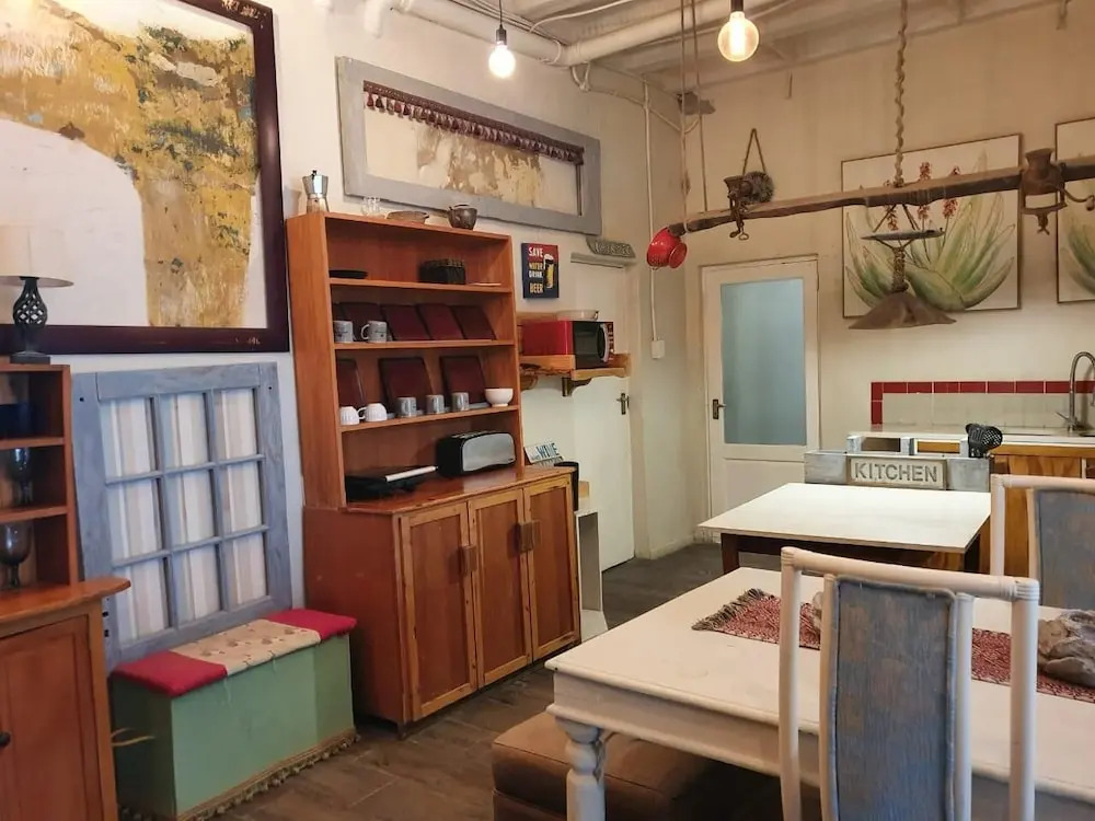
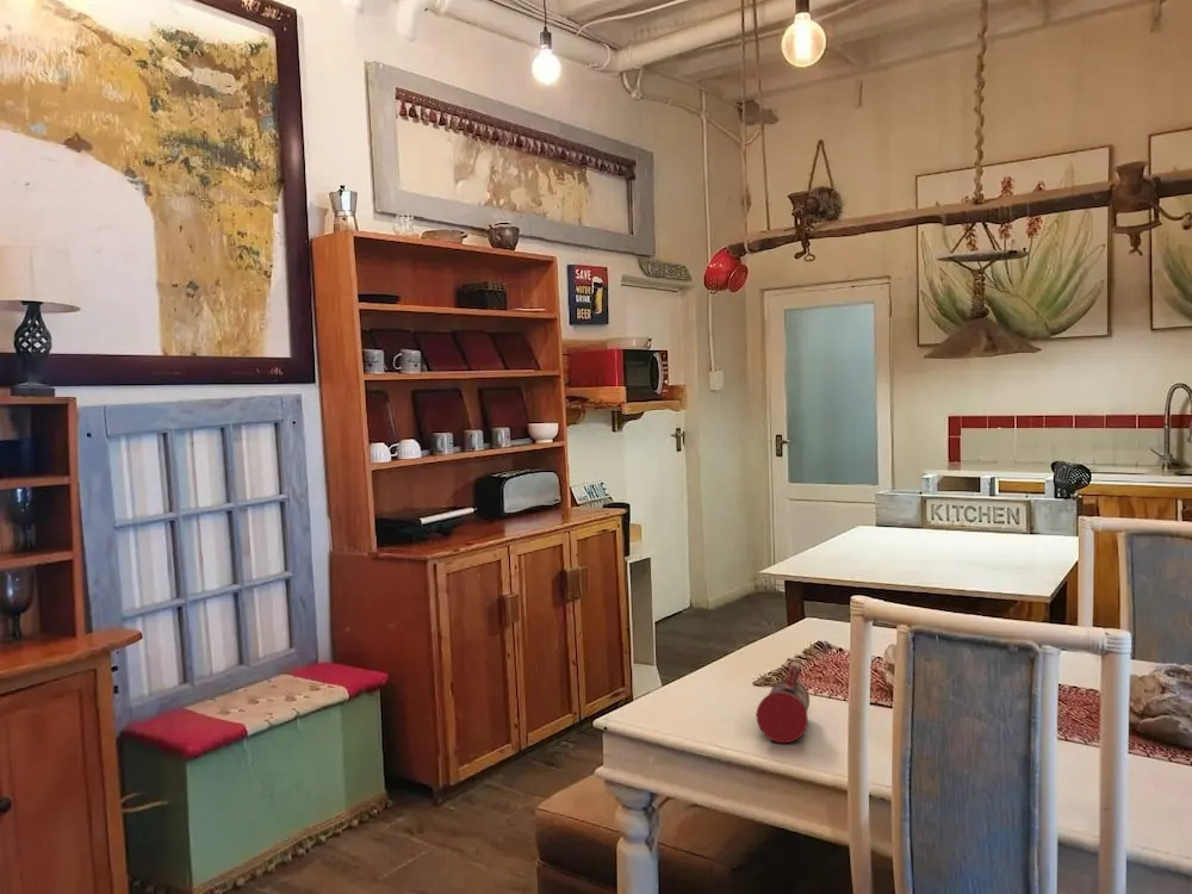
+ beer mug (784, 695)
